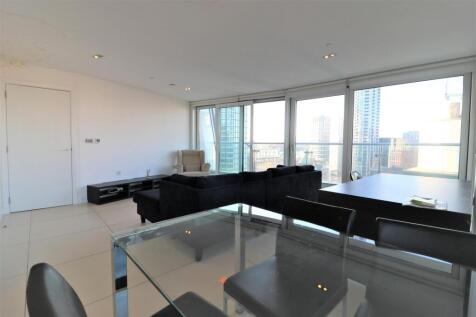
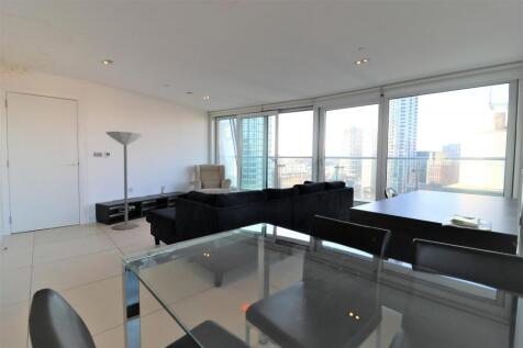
+ floor lamp (125, 180)
